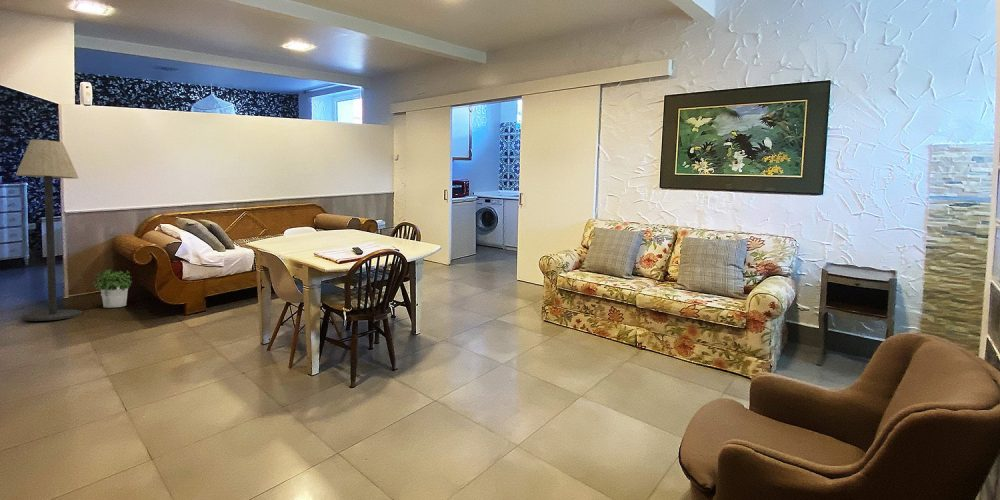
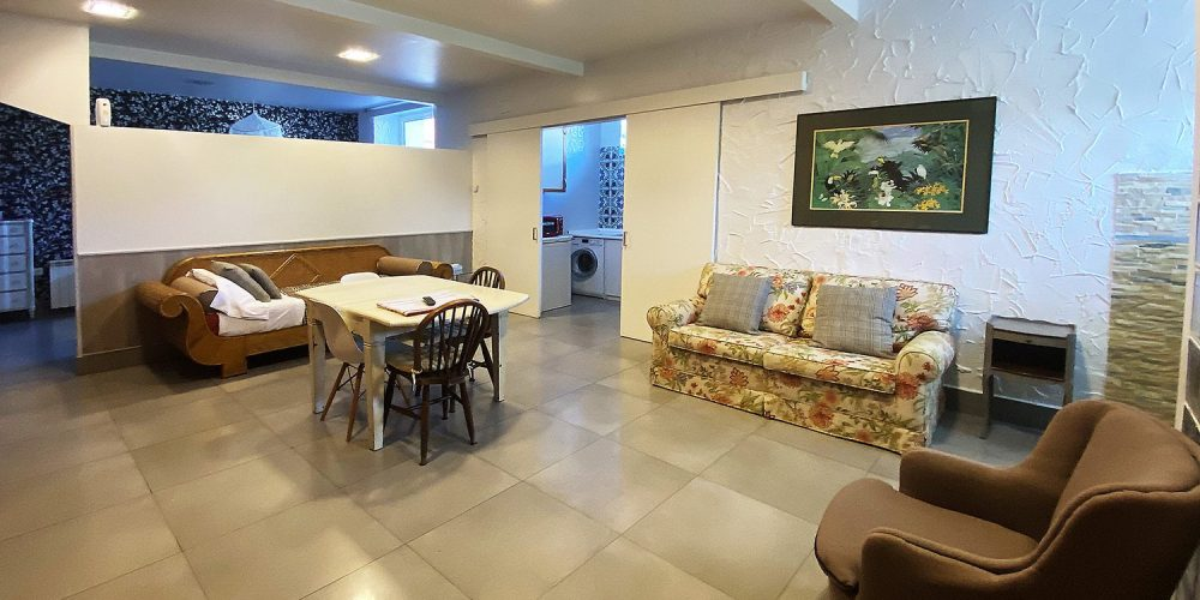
- floor lamp (50, 229)
- potted plant (112, 287)
